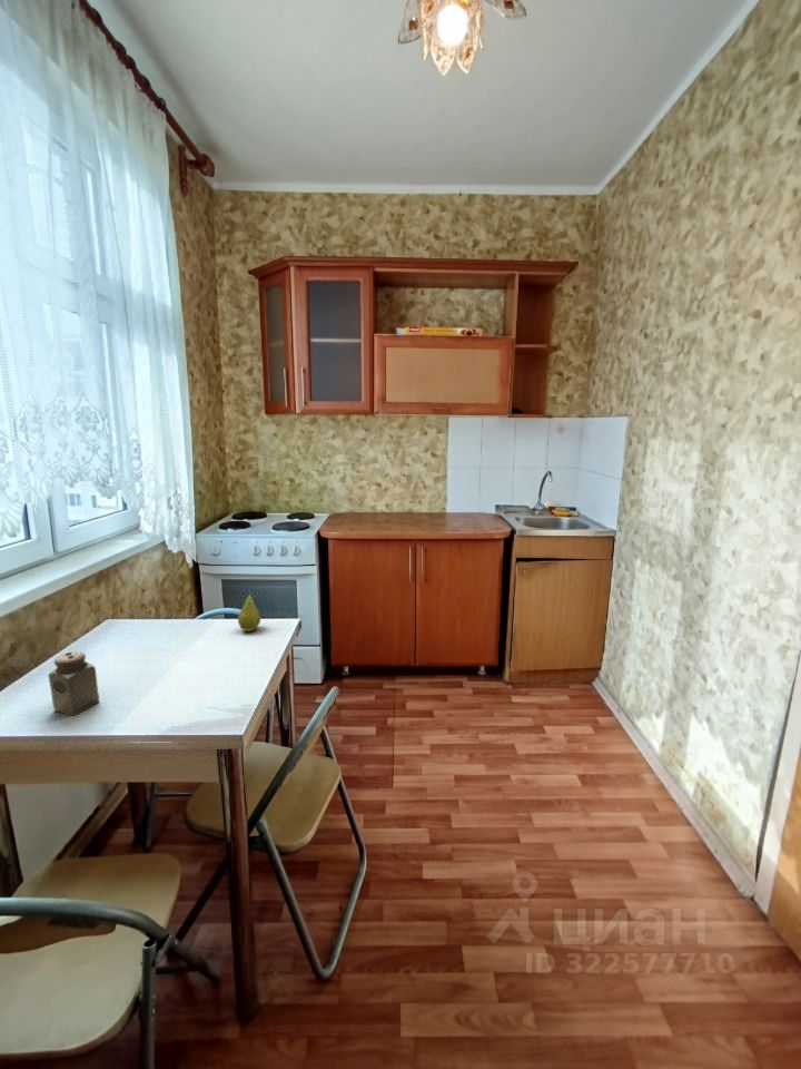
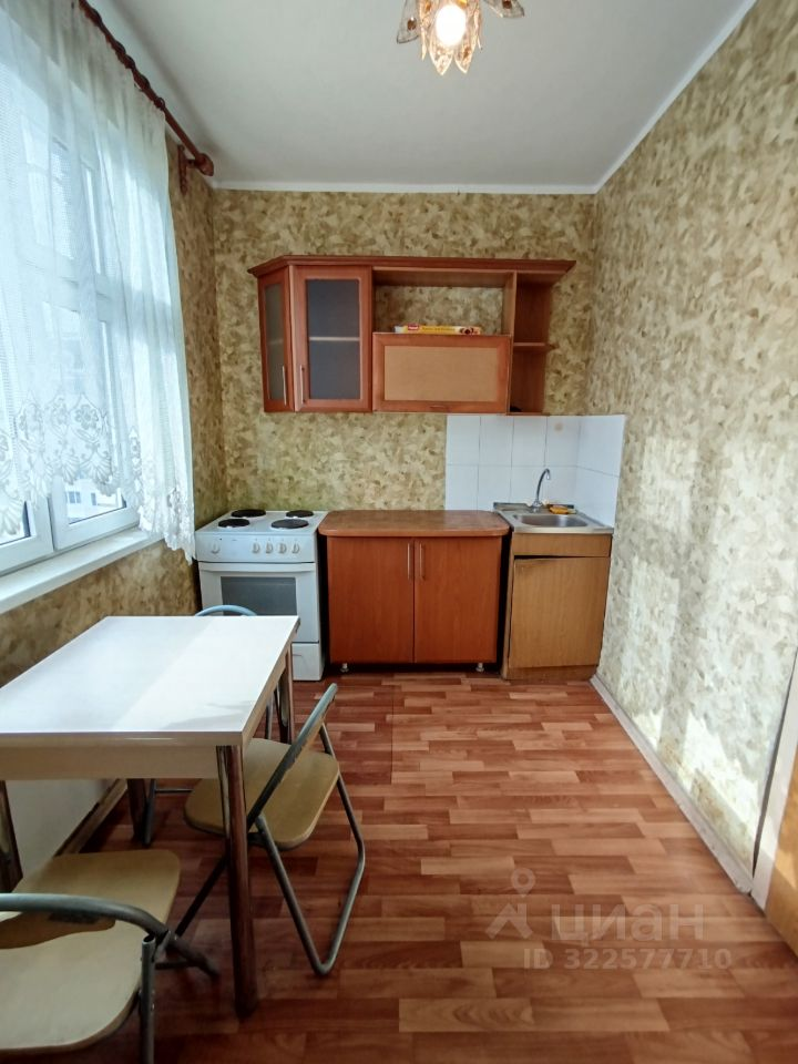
- fruit (248, 611)
- salt shaker (73, 680)
